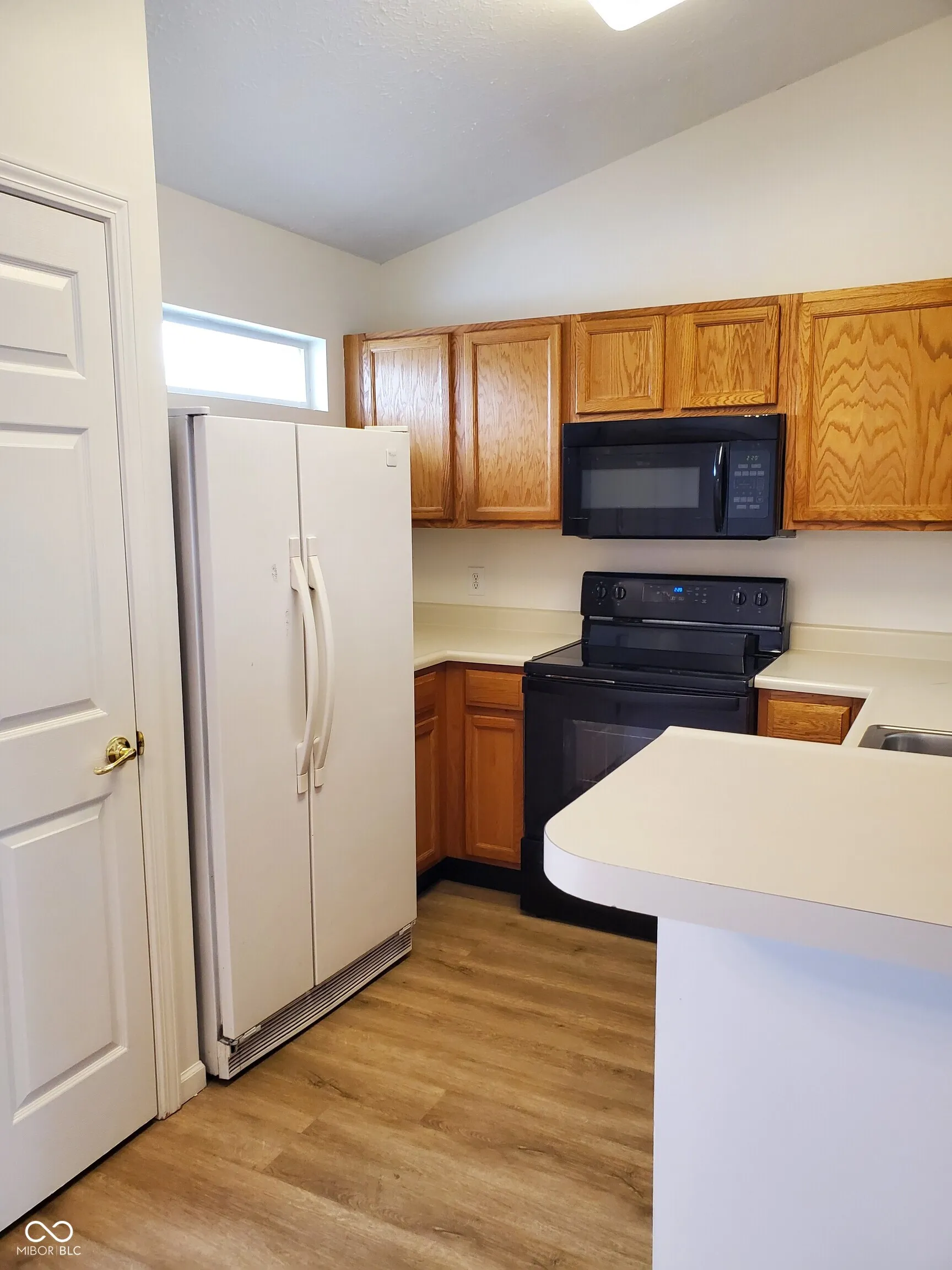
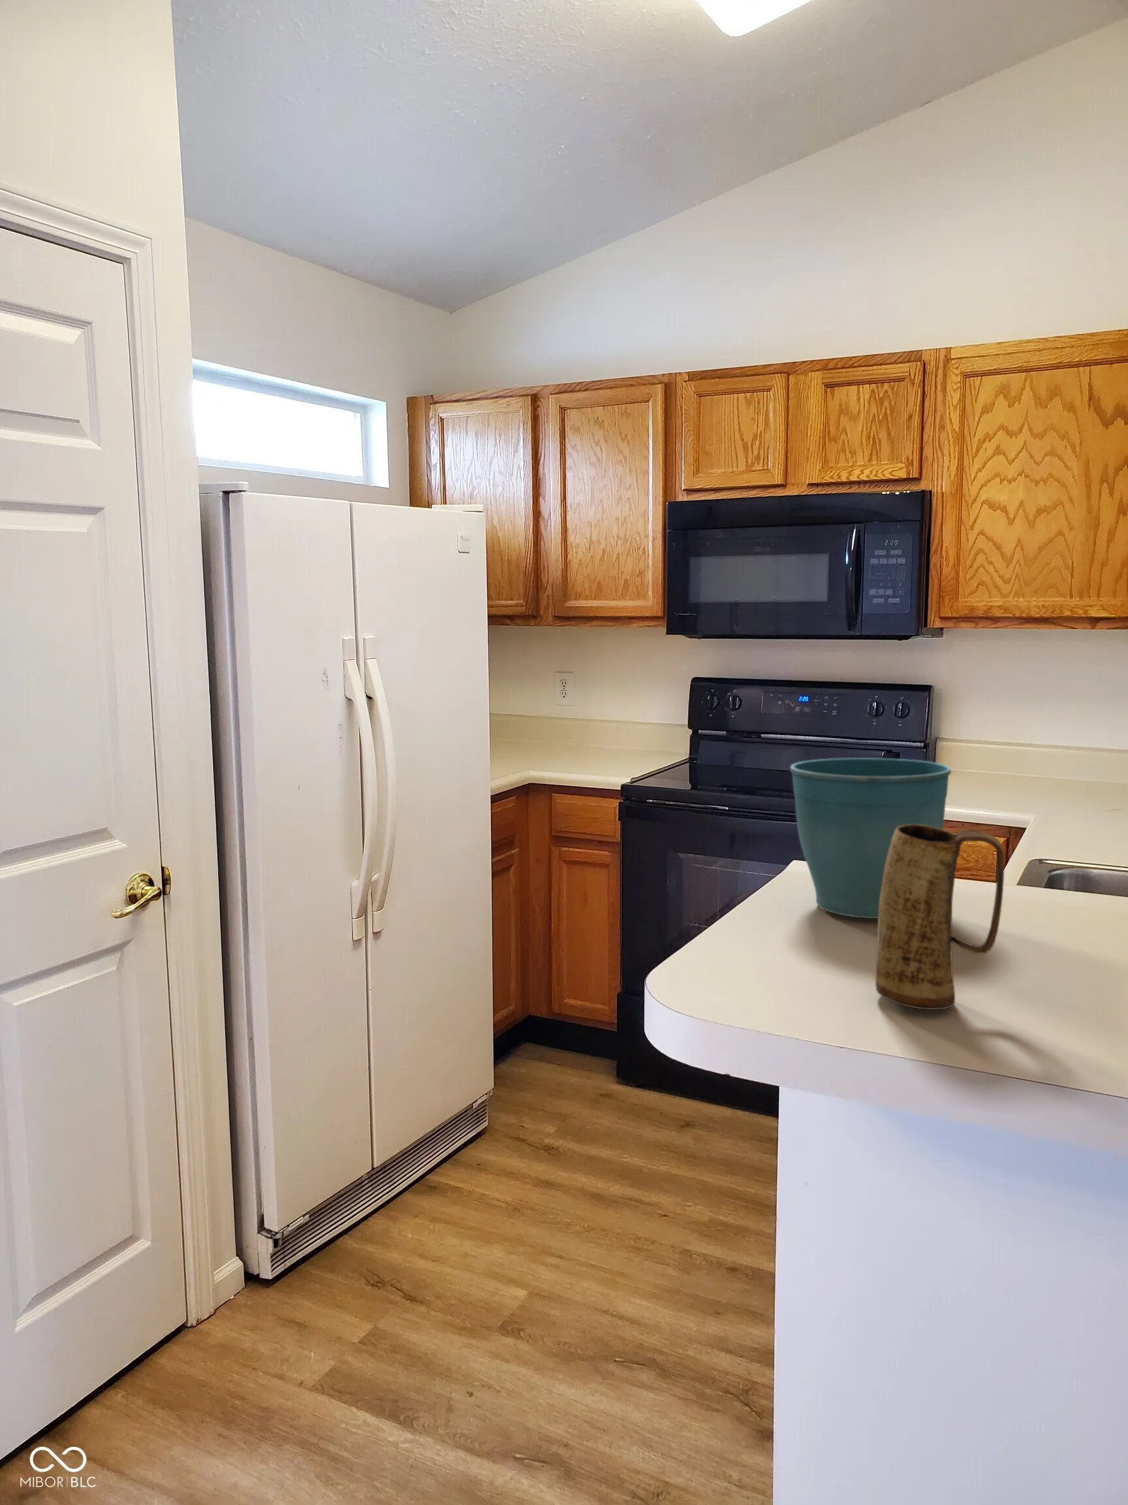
+ flower pot (867, 837)
+ mug (937, 917)
